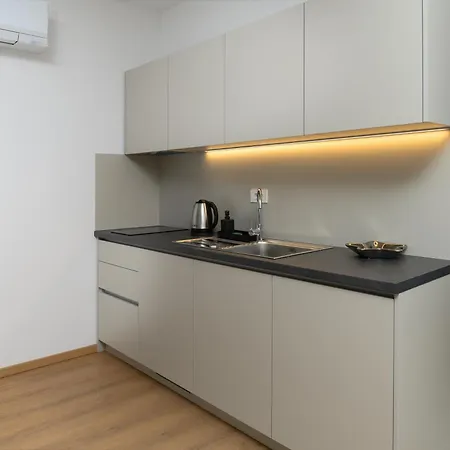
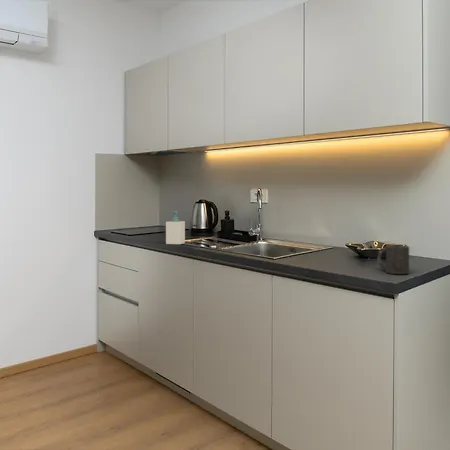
+ soap bottle (175, 227)
+ mug (392, 259)
